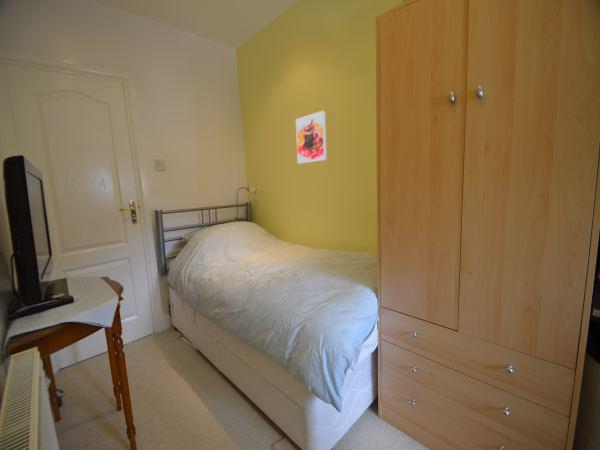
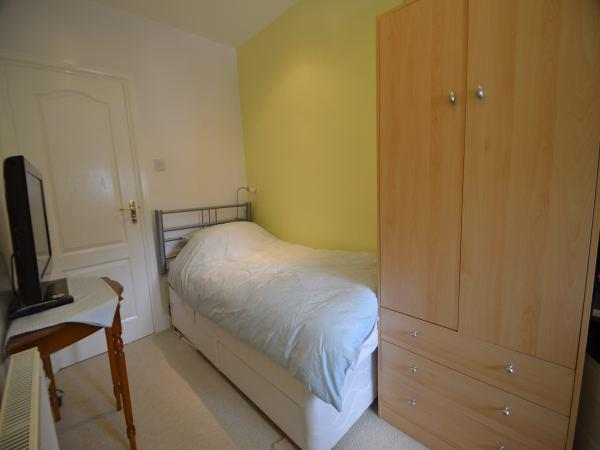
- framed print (310, 139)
